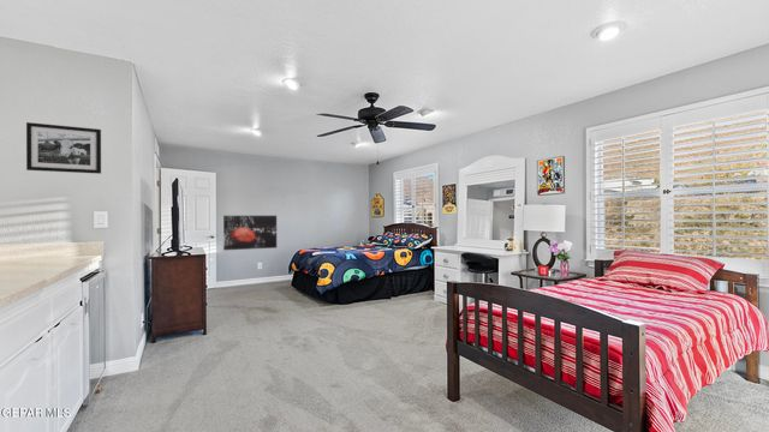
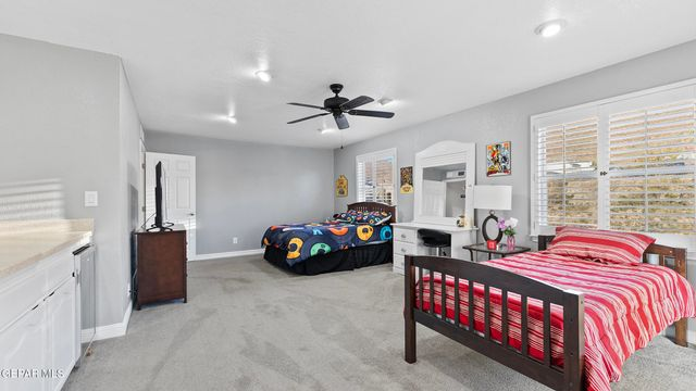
- picture frame (65, 149)
- wall art (250, 232)
